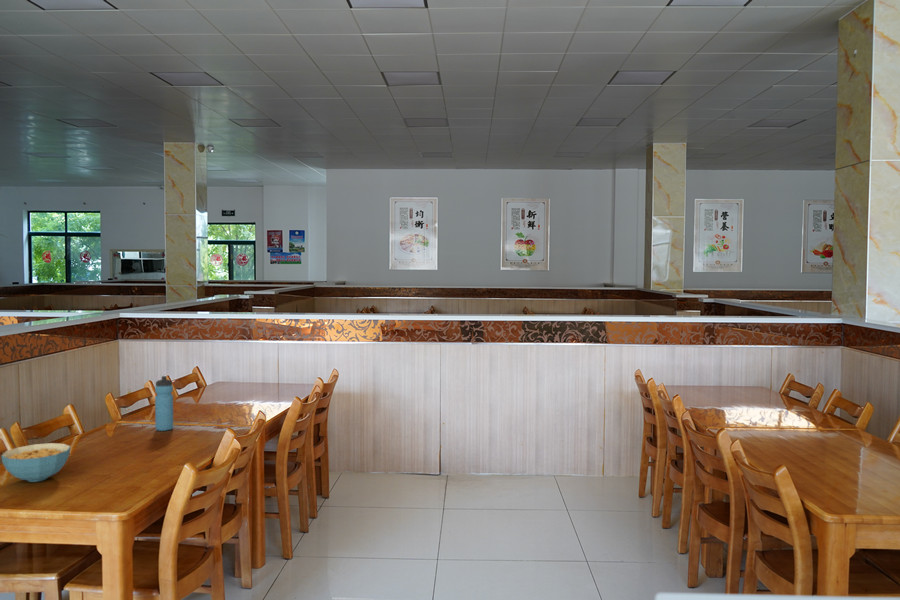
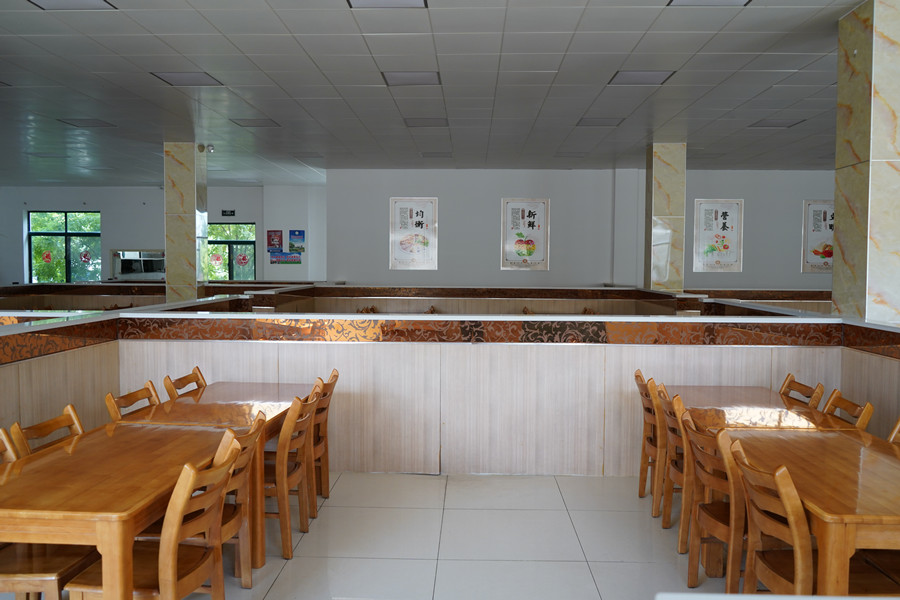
- water bottle (164, 402)
- cereal bowl (37, 464)
